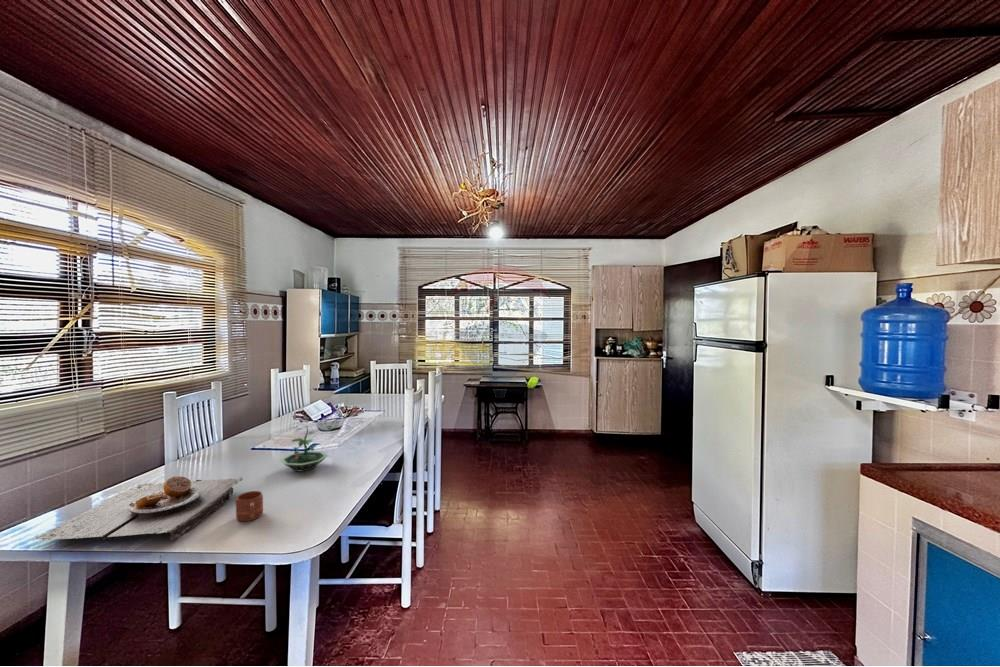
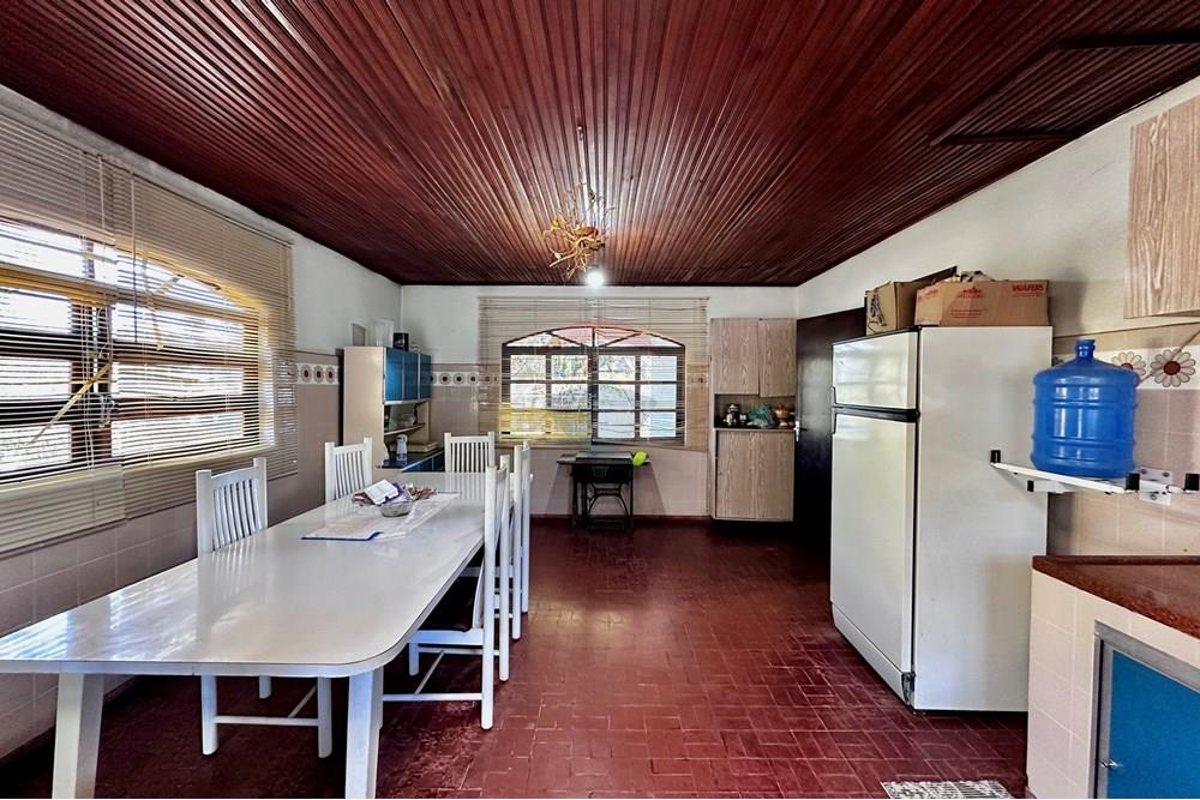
- mug (249, 508)
- terrarium (305, 435)
- plate (155, 498)
